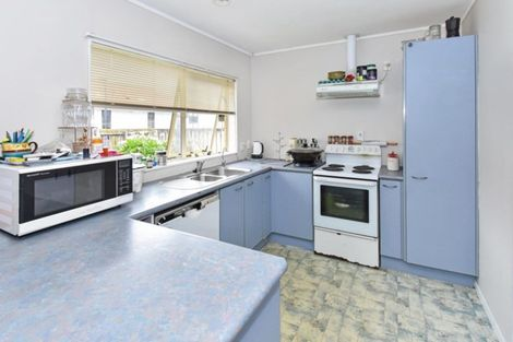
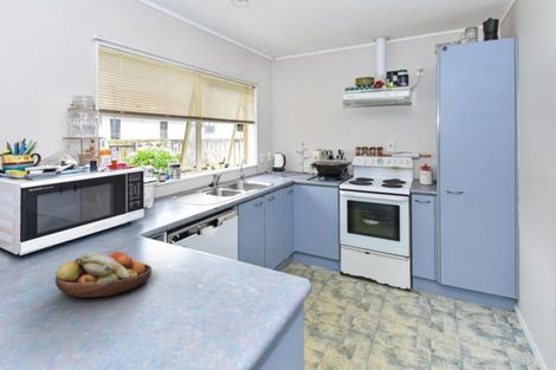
+ fruit bowl (106, 268)
